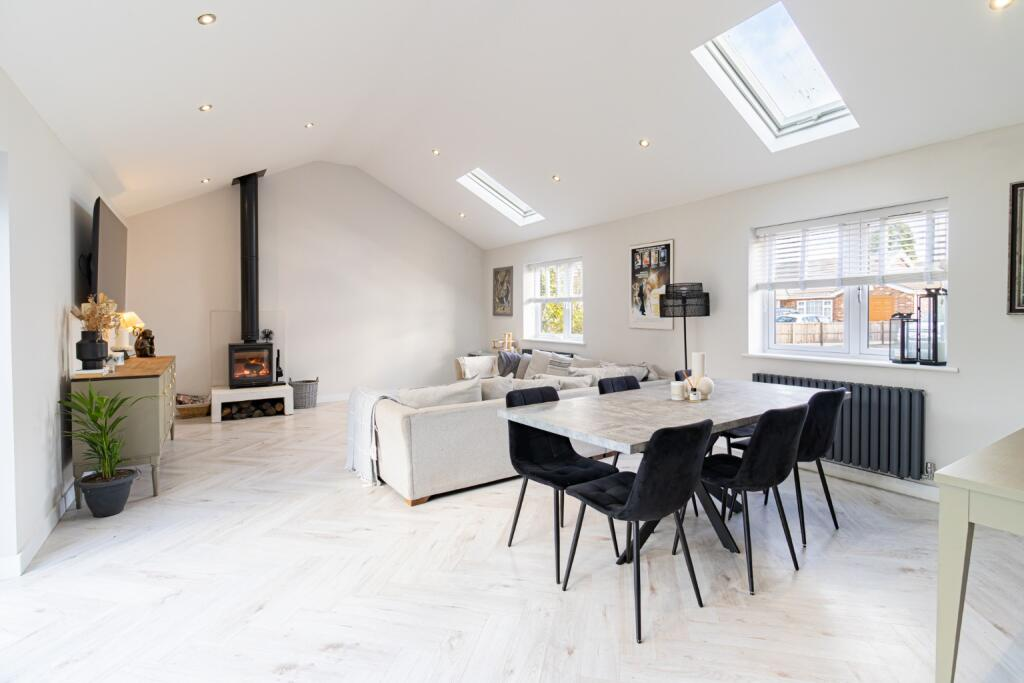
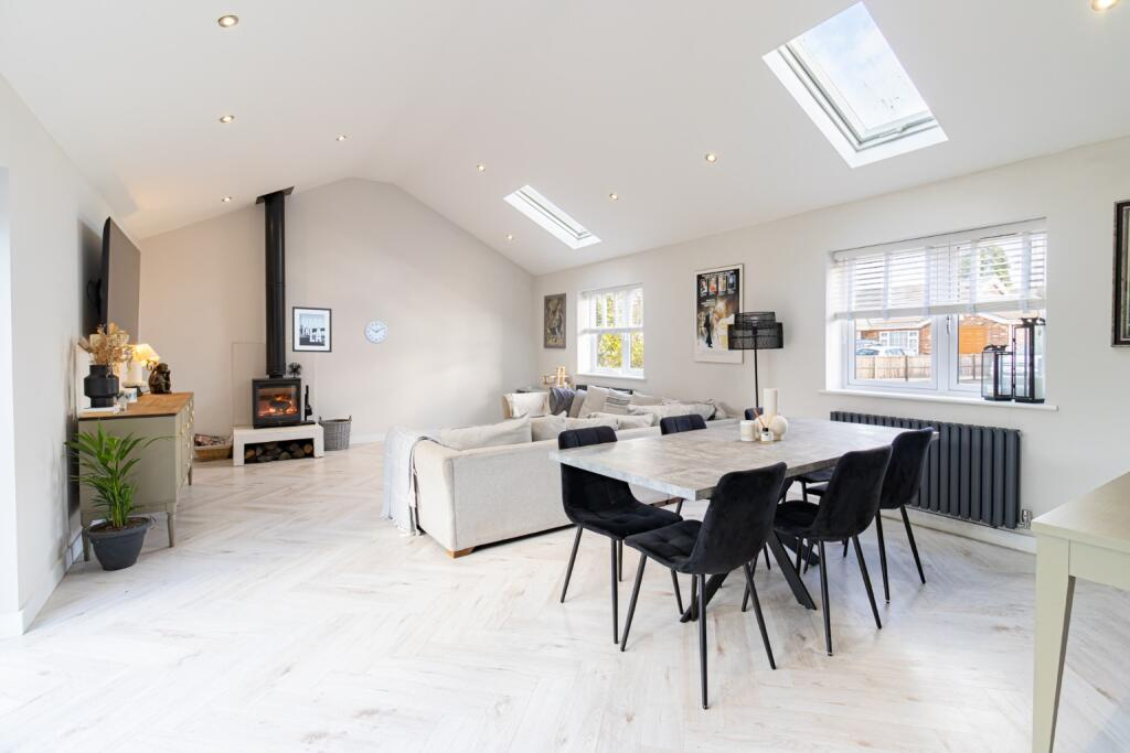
+ wall art (311, 330)
+ wall clock (376, 332)
